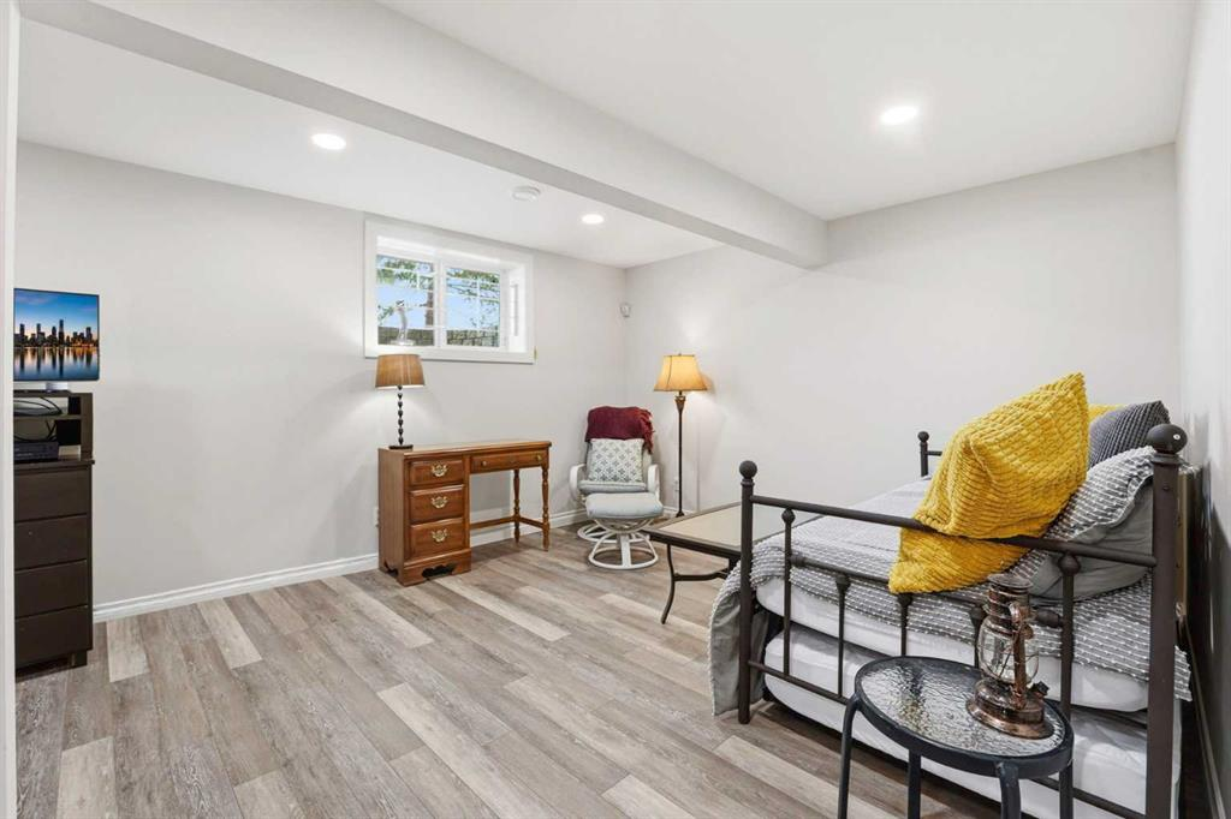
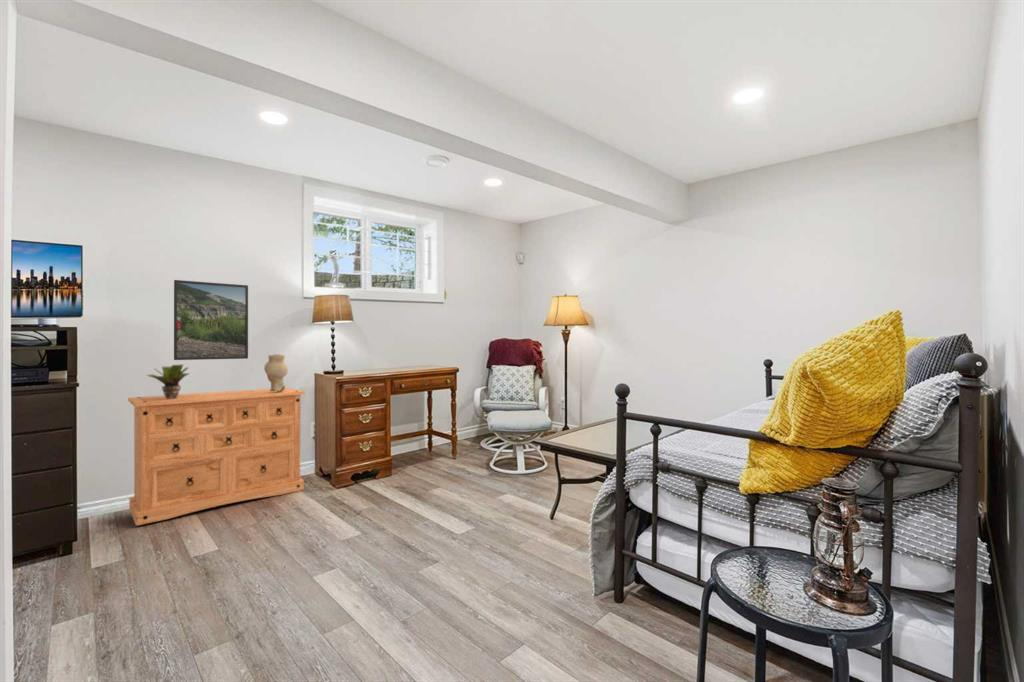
+ decorative vase (275, 372)
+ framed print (212, 321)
+ potted plant (172, 381)
+ dresser (221, 446)
